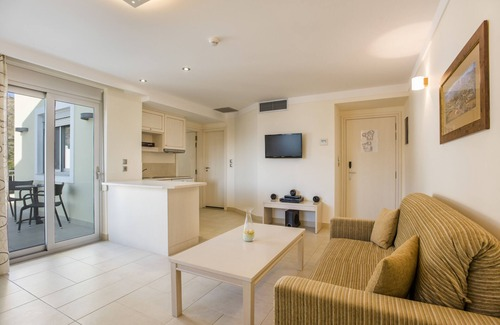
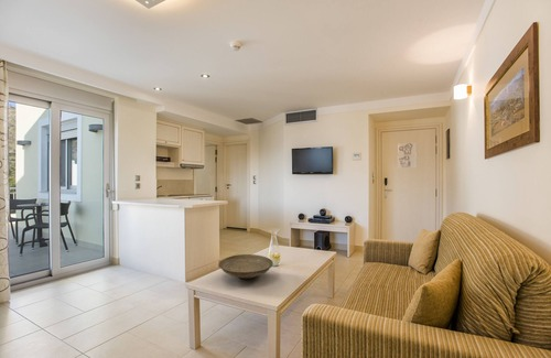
+ decorative bowl (246, 269)
